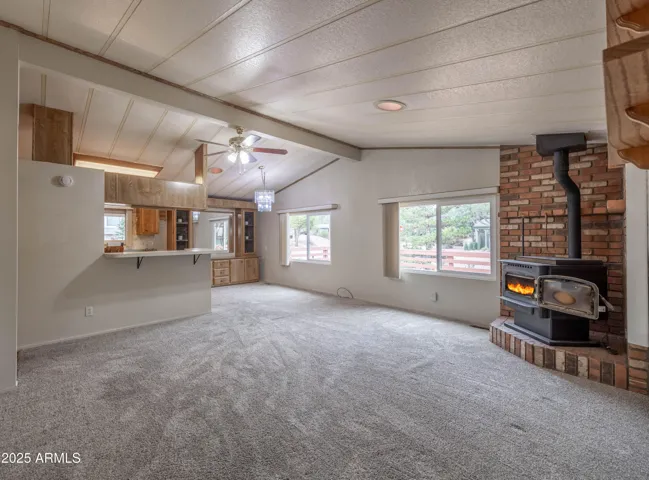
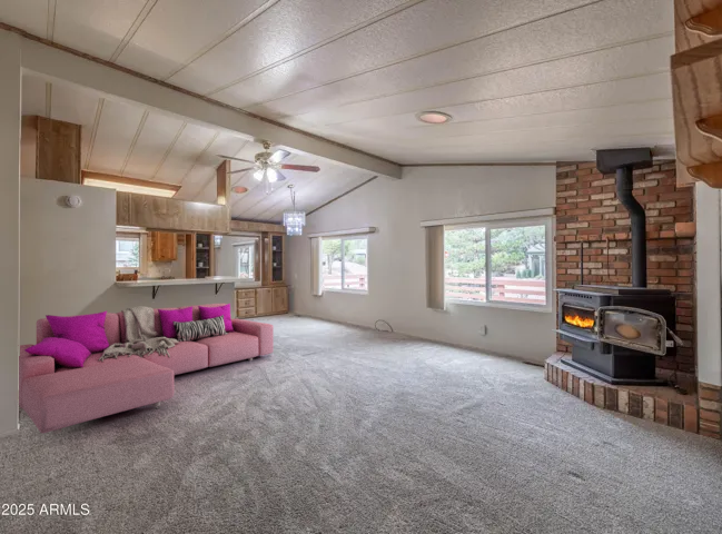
+ sofa (172, 343)
